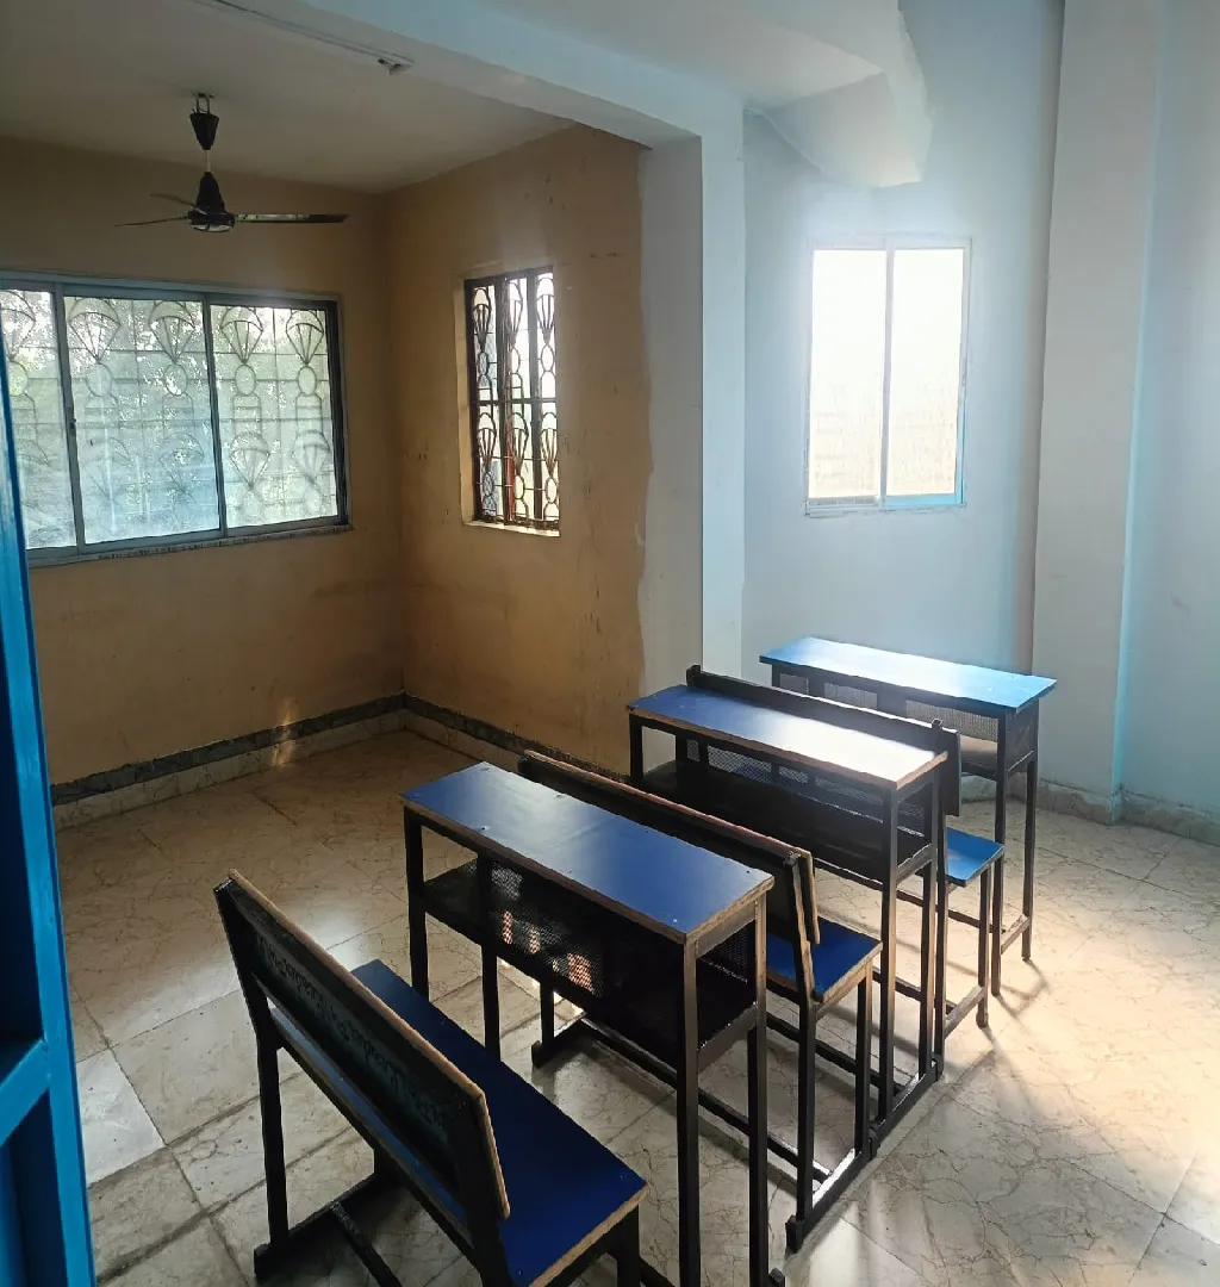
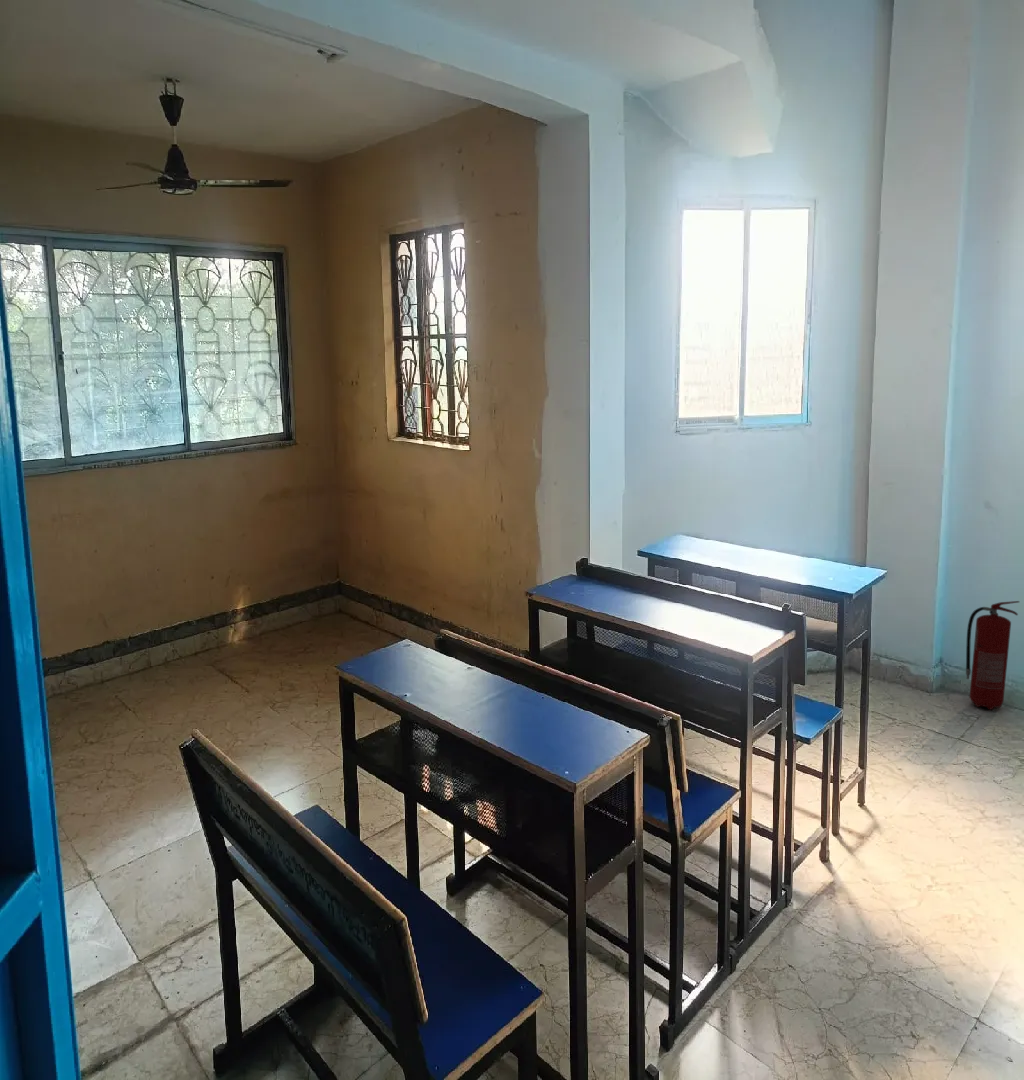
+ fire extinguisher (989, 652)
